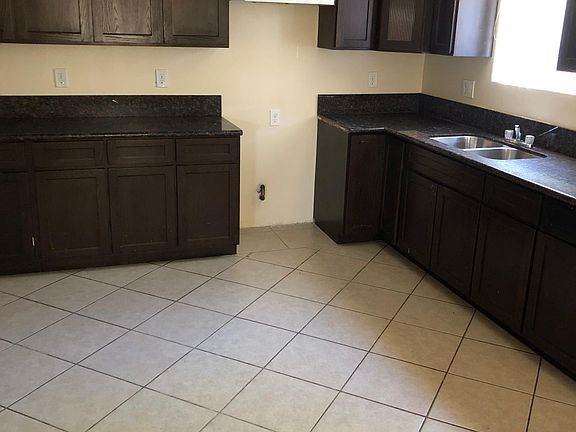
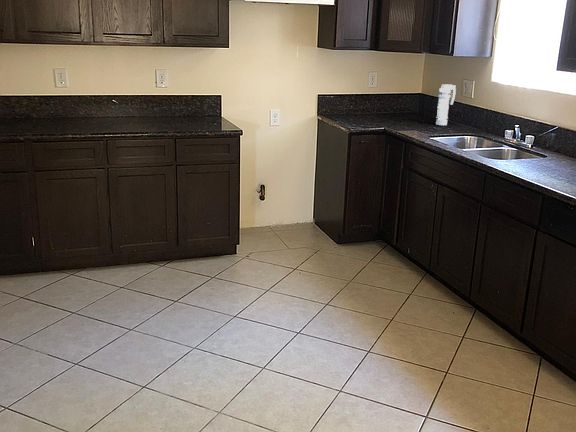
+ smoke grenade (445, 104)
